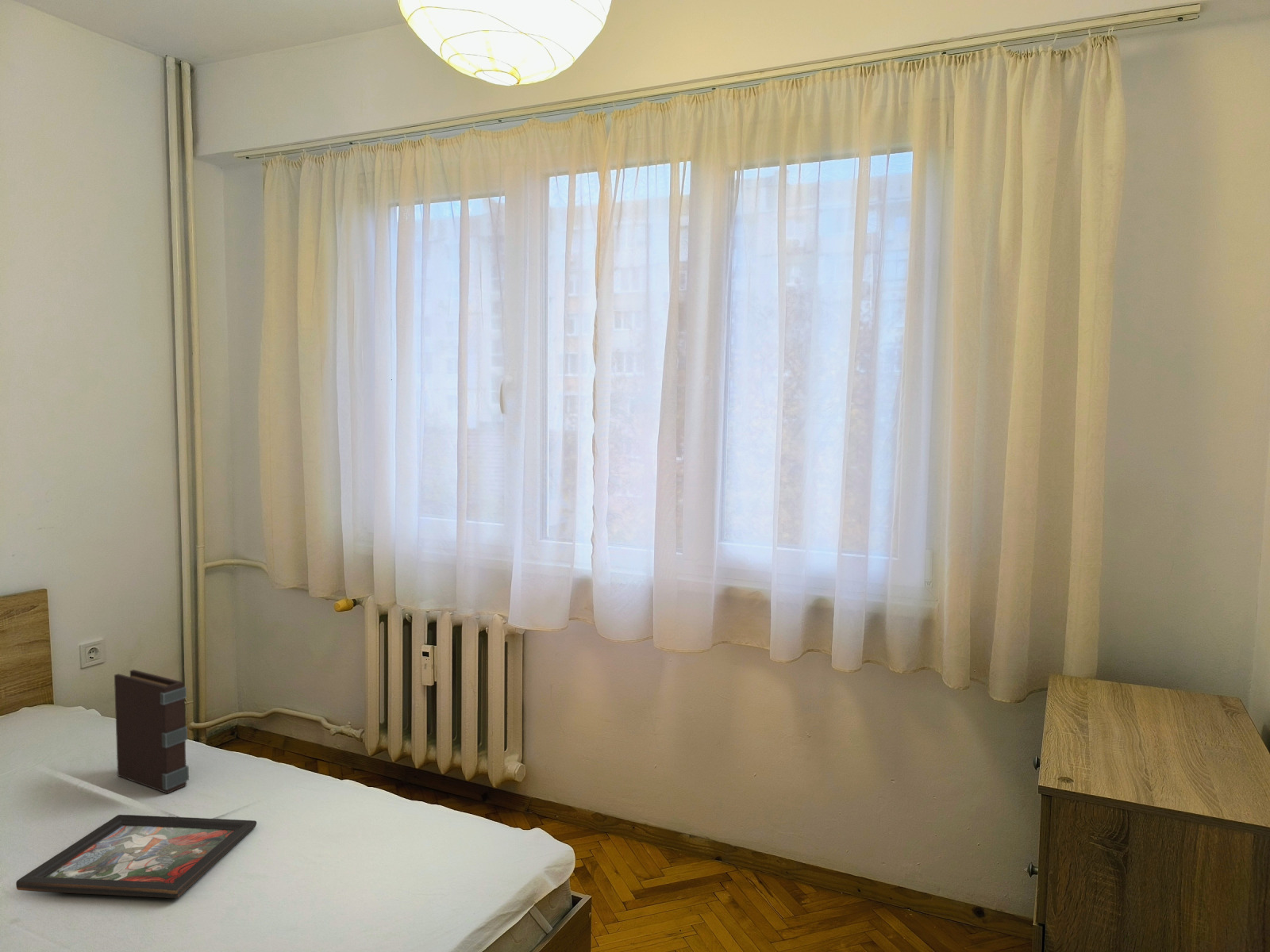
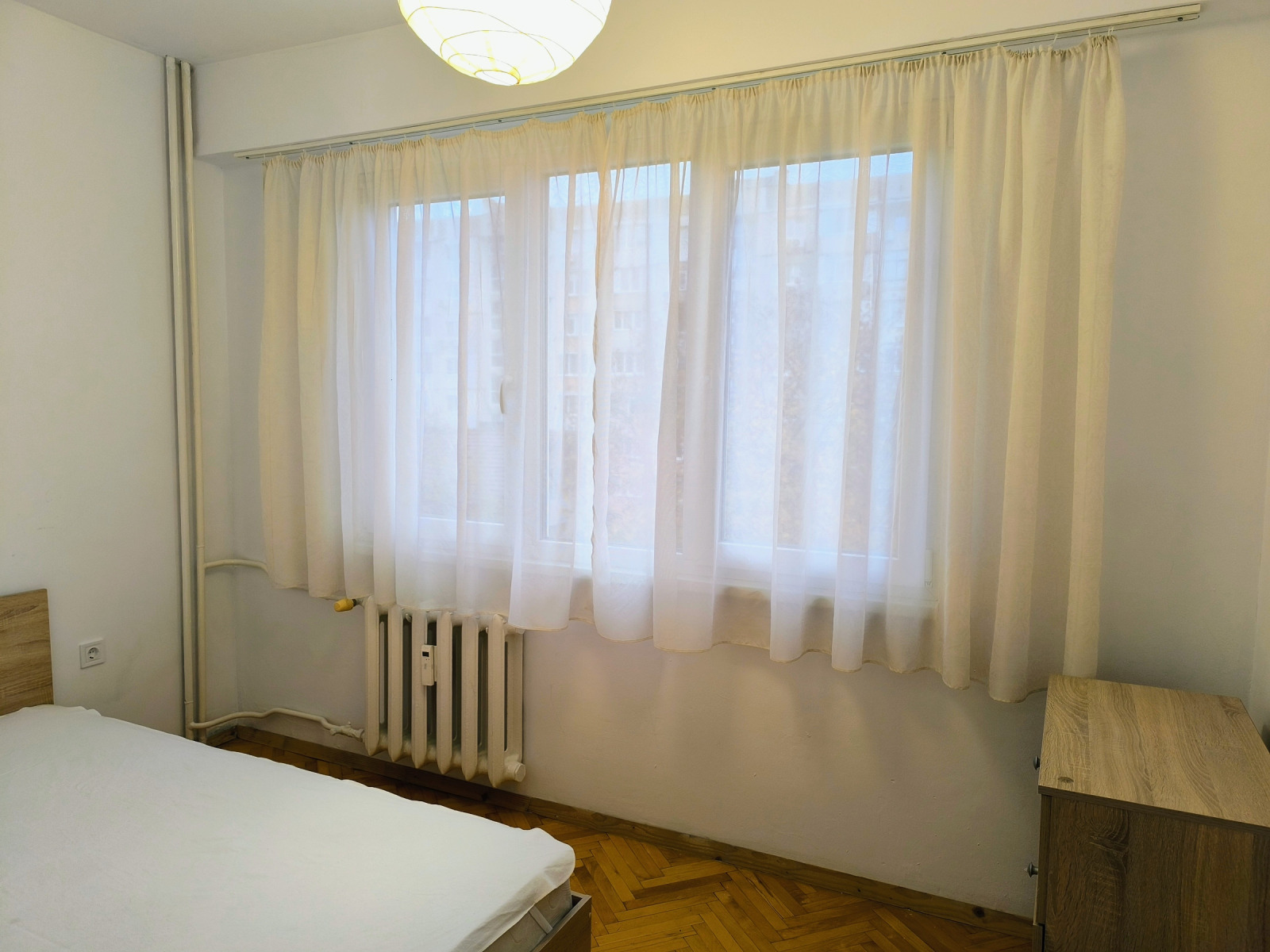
- decorative tray (145, 852)
- book (150, 730)
